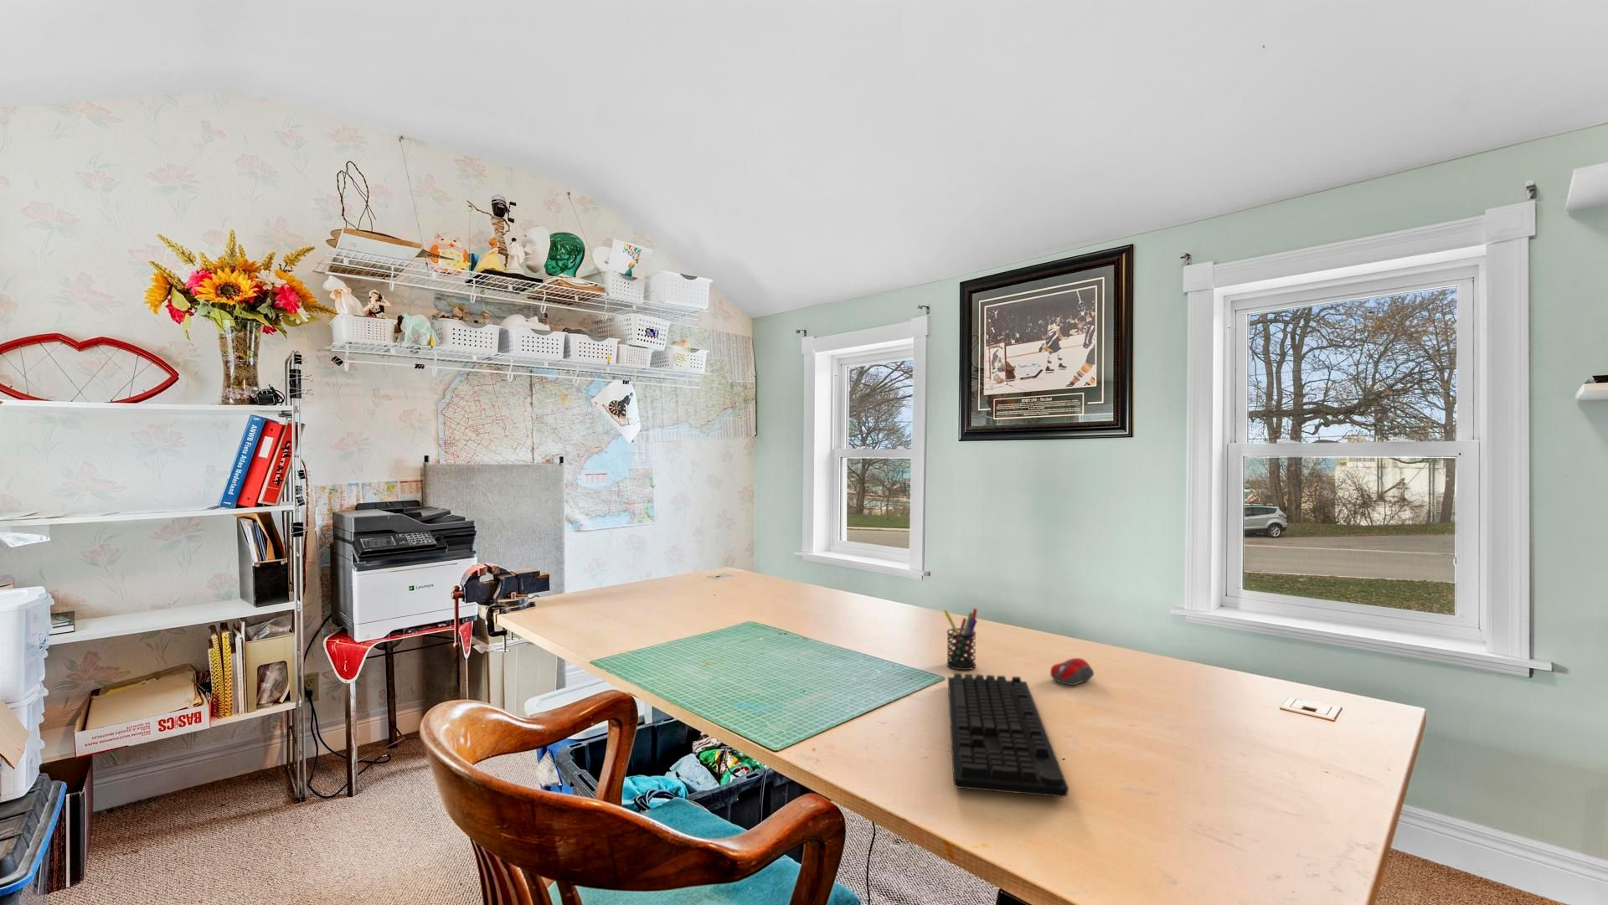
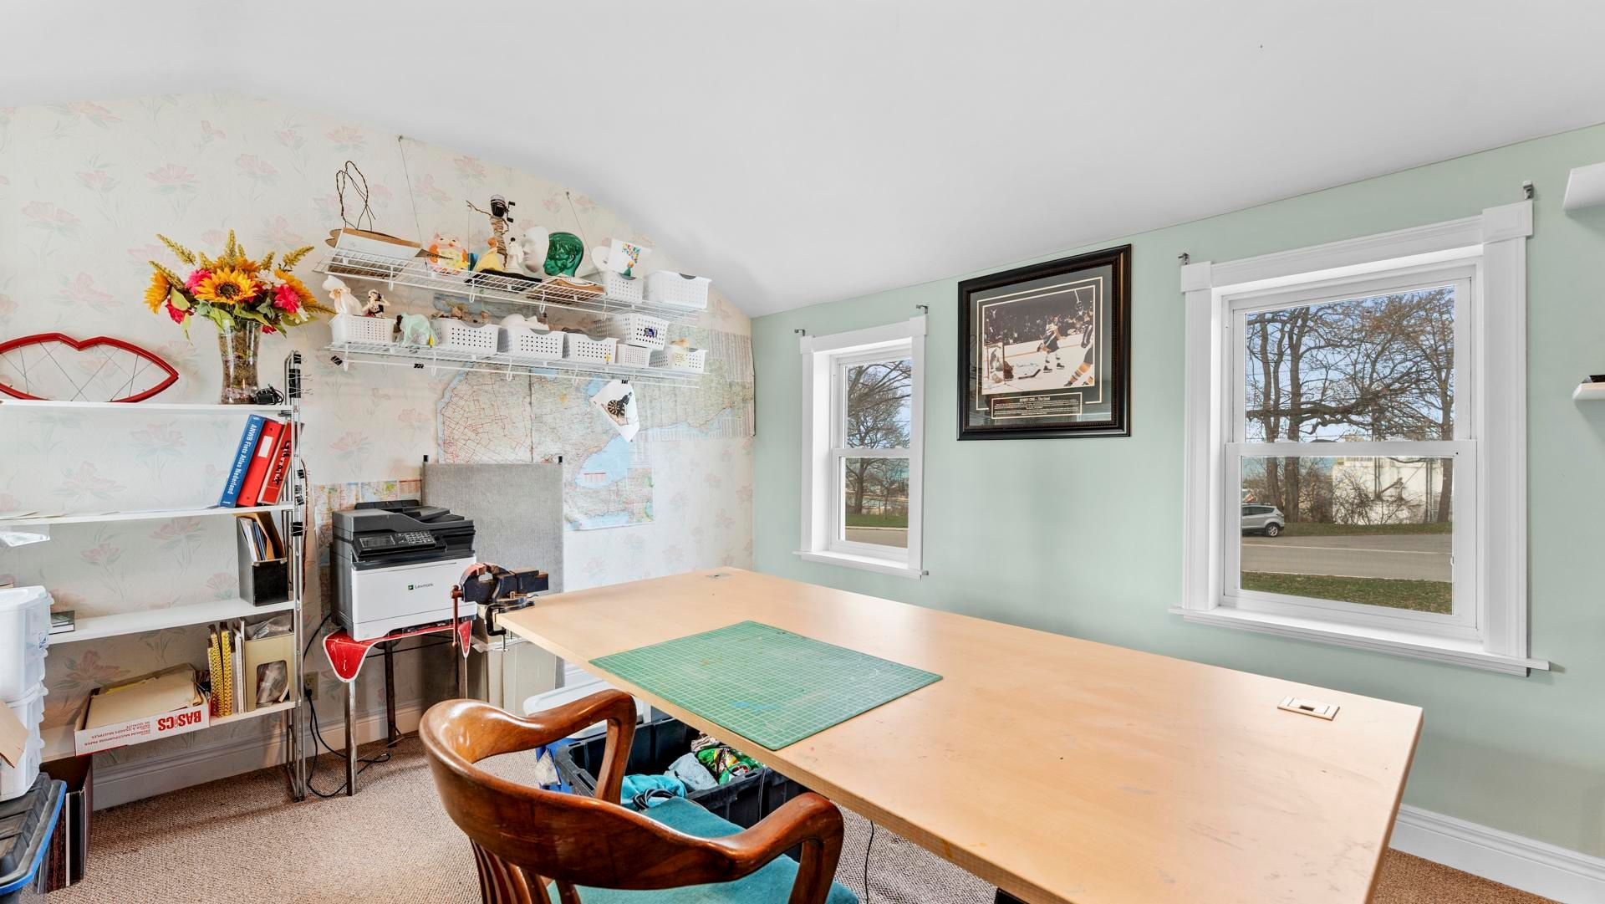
- keyboard (996, 723)
- pen holder (964, 636)
- computer mouse (1072, 669)
